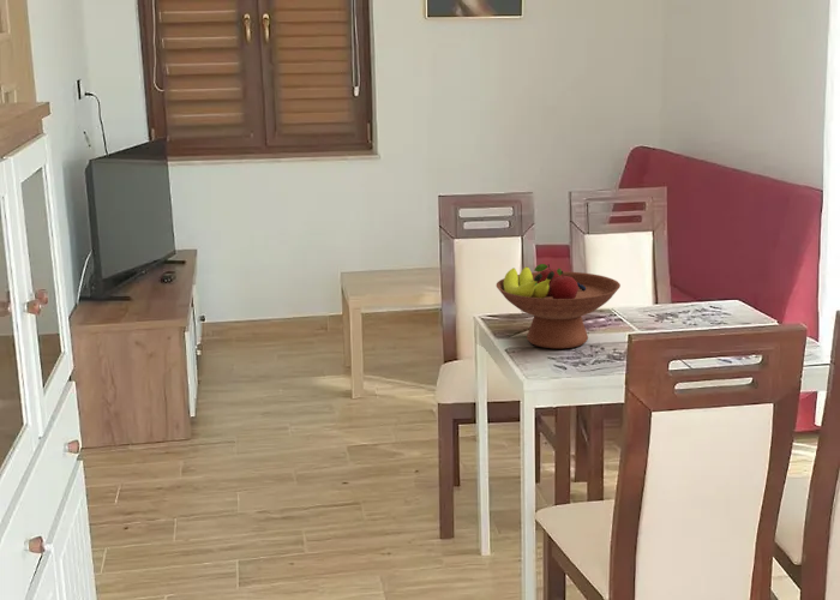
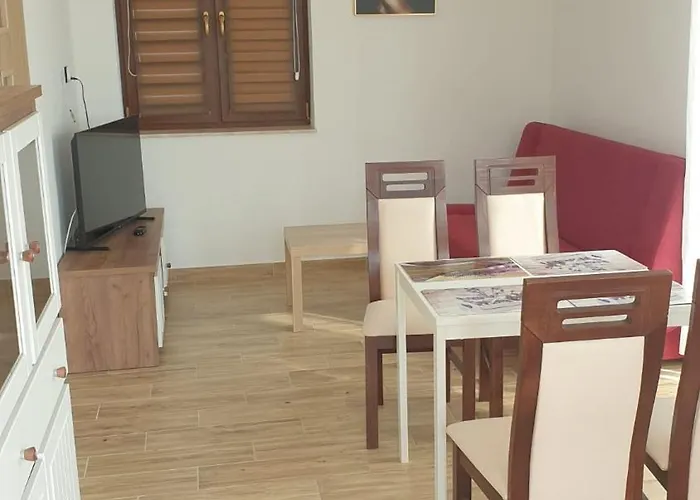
- fruit bowl (557, 301)
